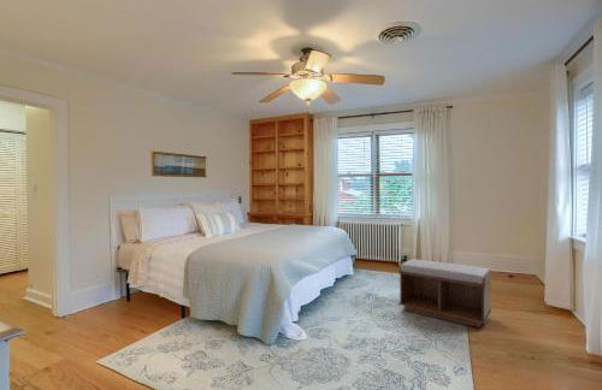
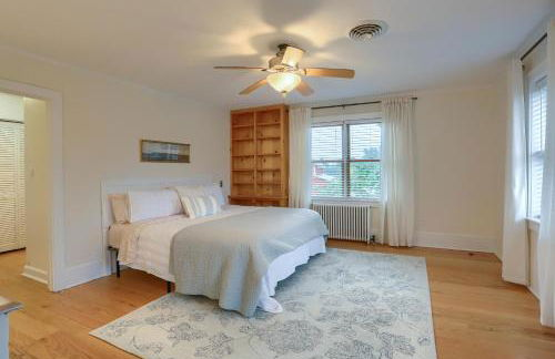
- bench (443, 289)
